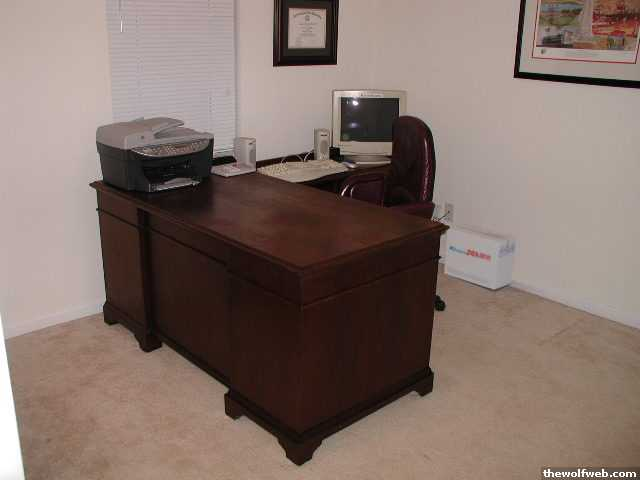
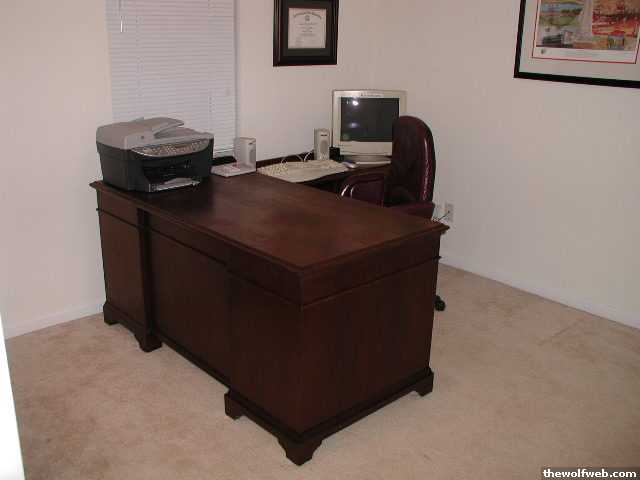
- cardboard box (479, 255)
